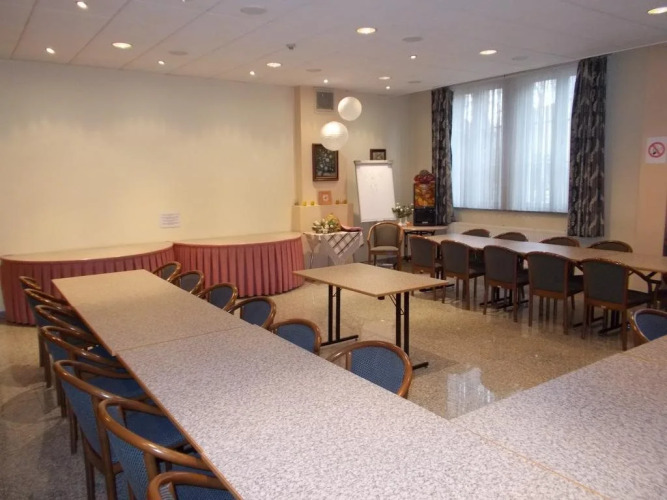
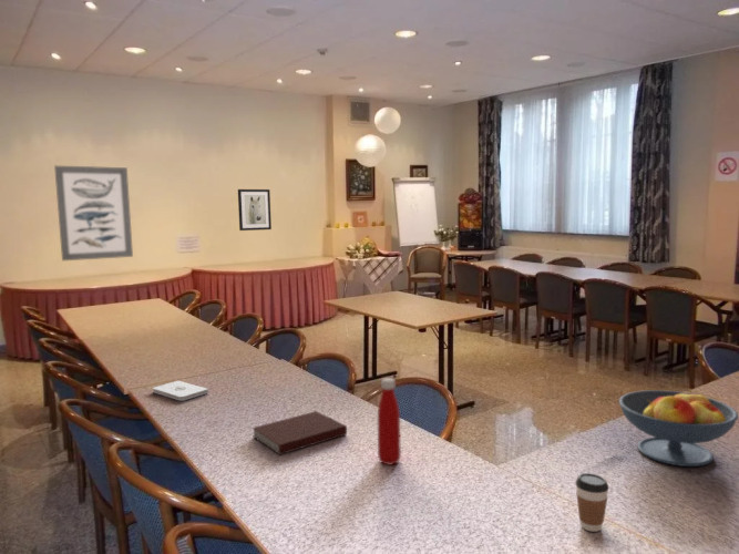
+ notebook (299, 431)
+ wall art (255, 209)
+ fruit bowl (675, 421)
+ bottle (388, 420)
+ coffee cup (591, 502)
+ notepad (179, 390)
+ wall art (95, 213)
